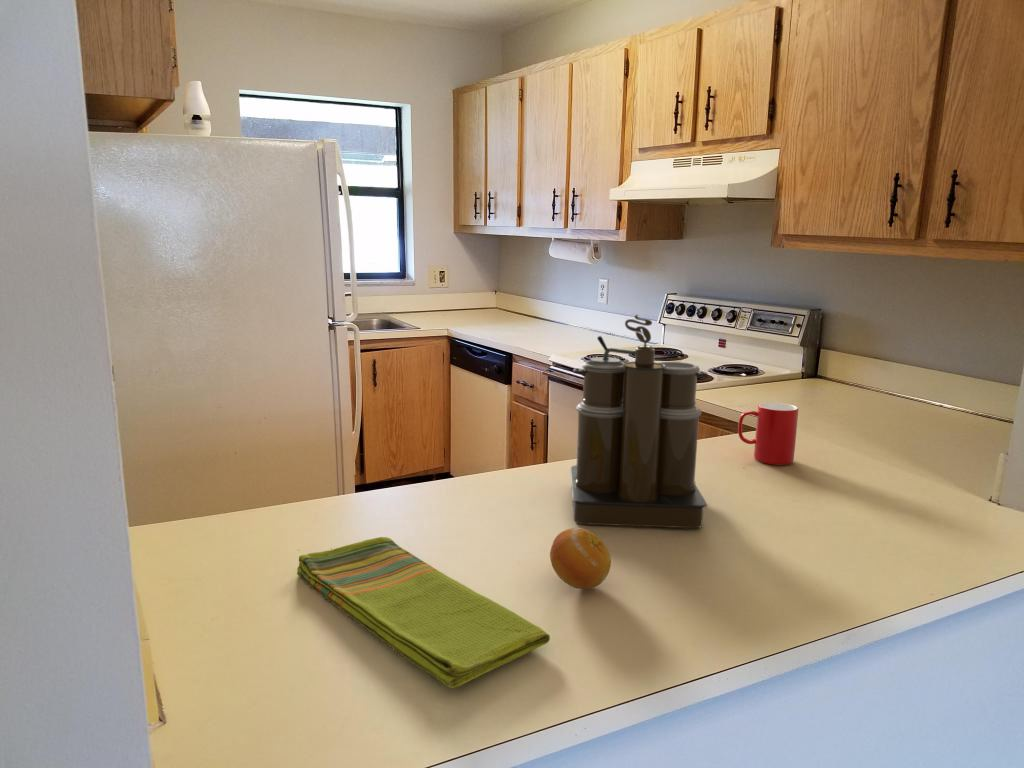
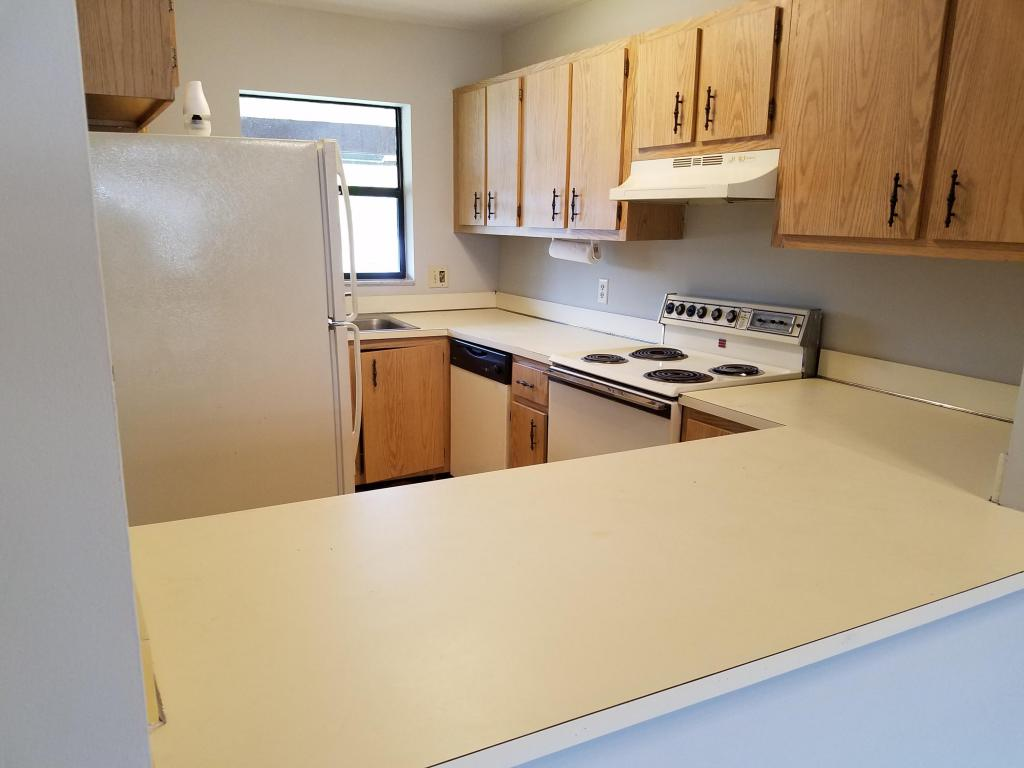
- dish towel (412, 595)
- coffee maker (637, 411)
- fruit (580, 558)
- cup (767, 431)
